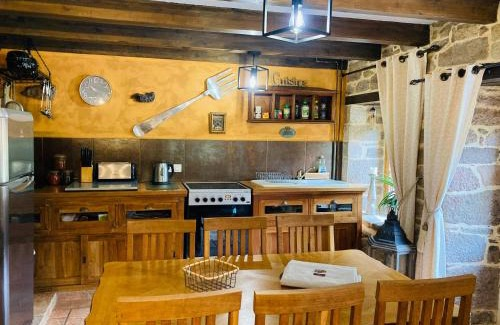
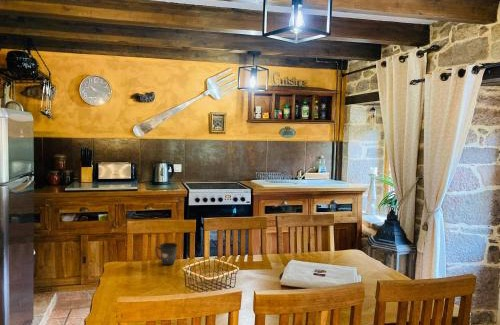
+ mug (165, 253)
